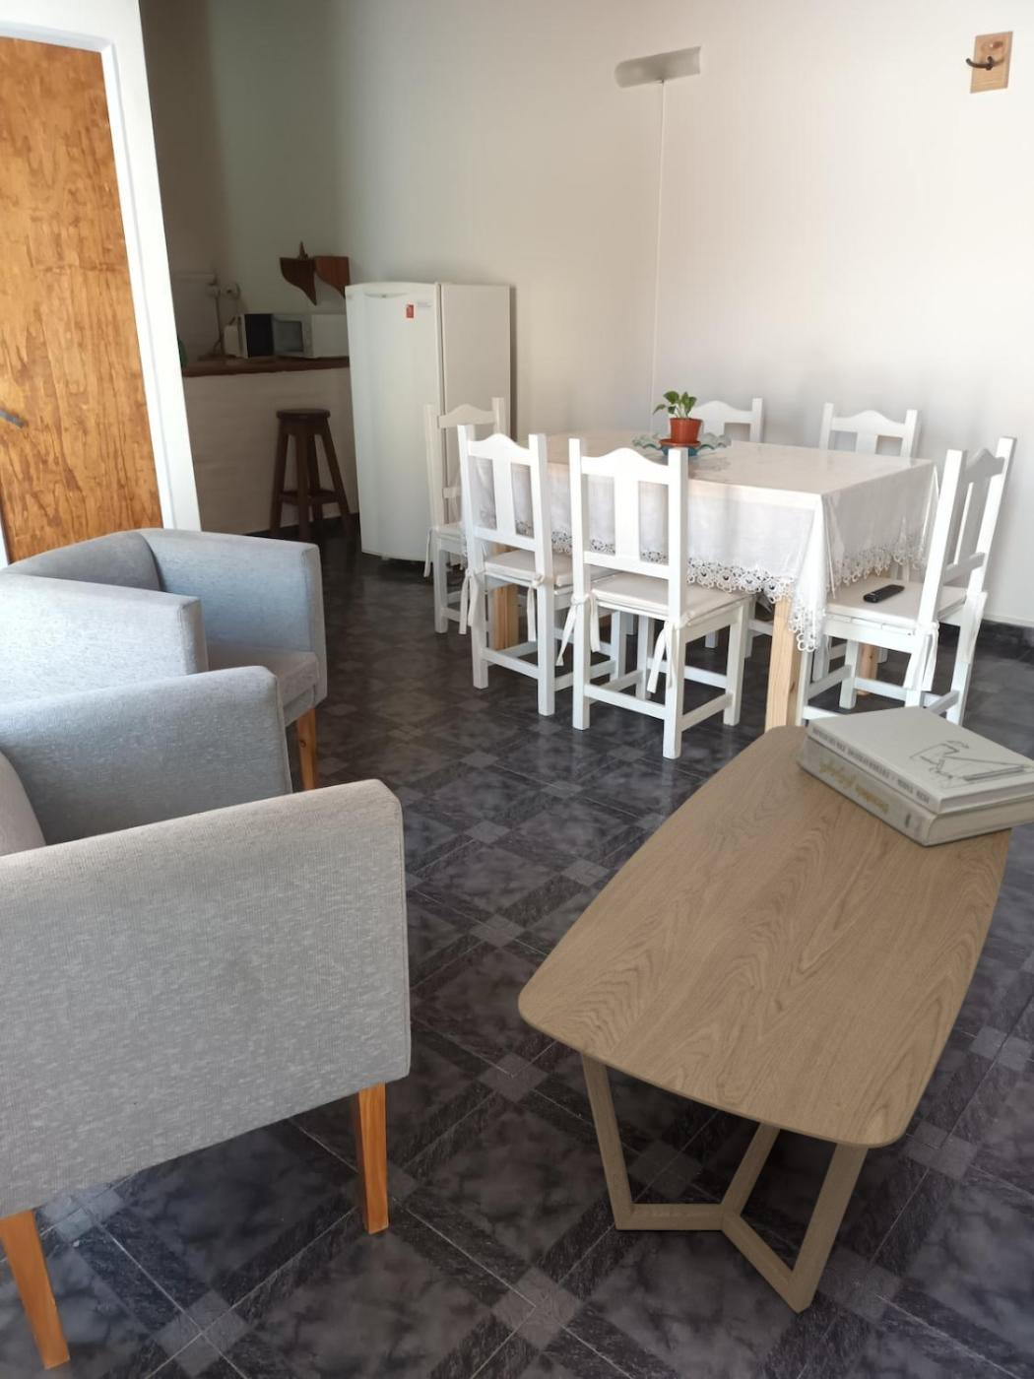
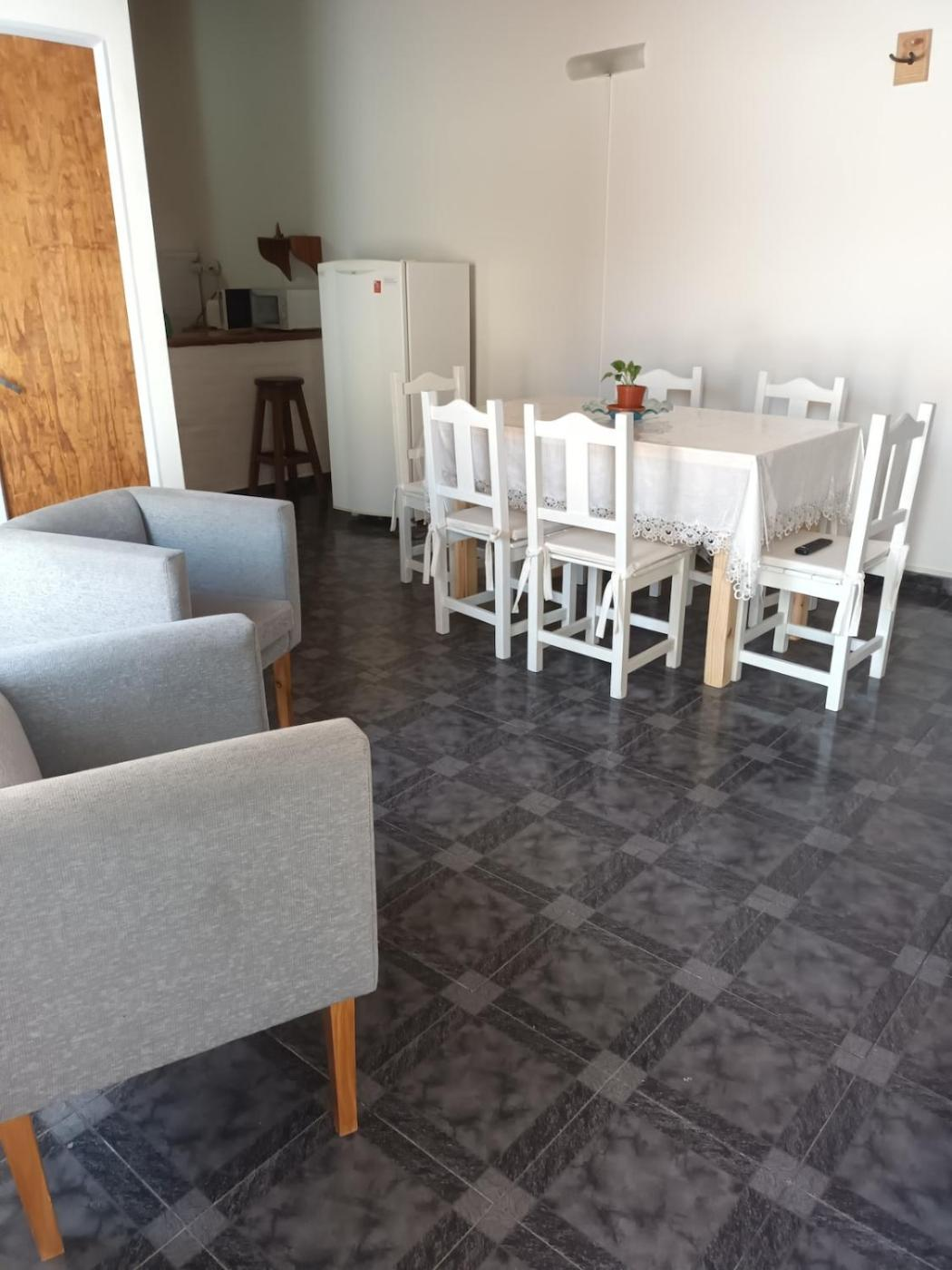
- books (920, 768)
- coffee table (803, 978)
